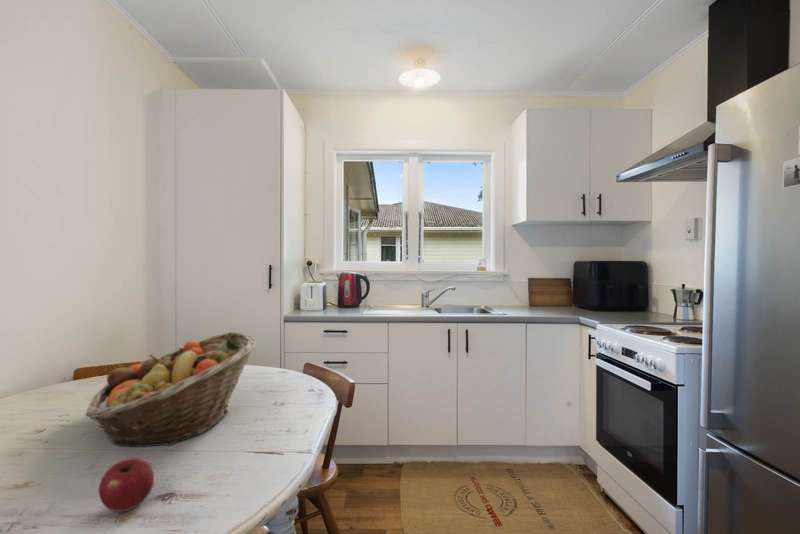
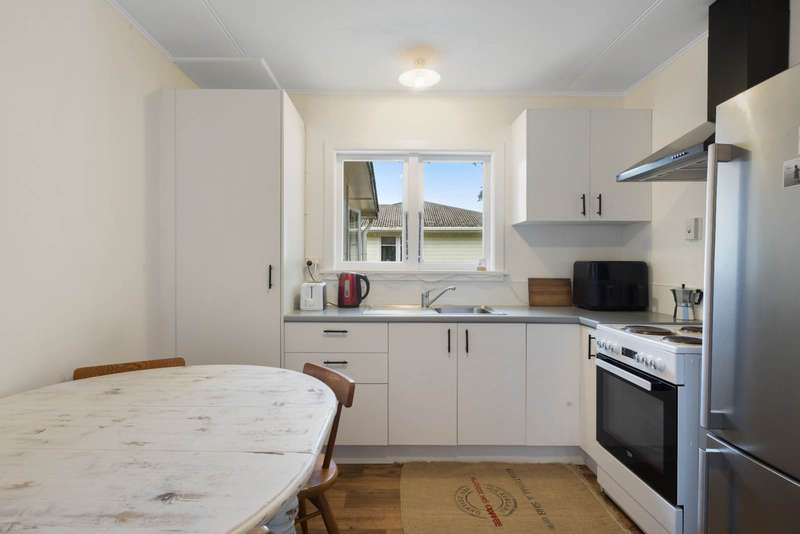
- fruit basket (179, 380)
- apple (127, 484)
